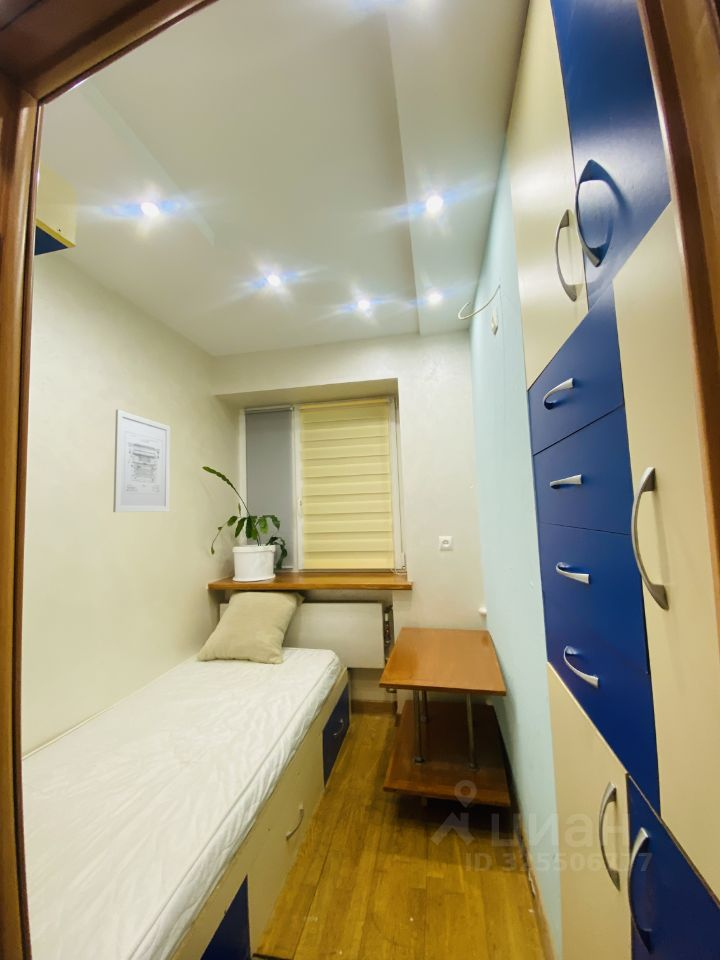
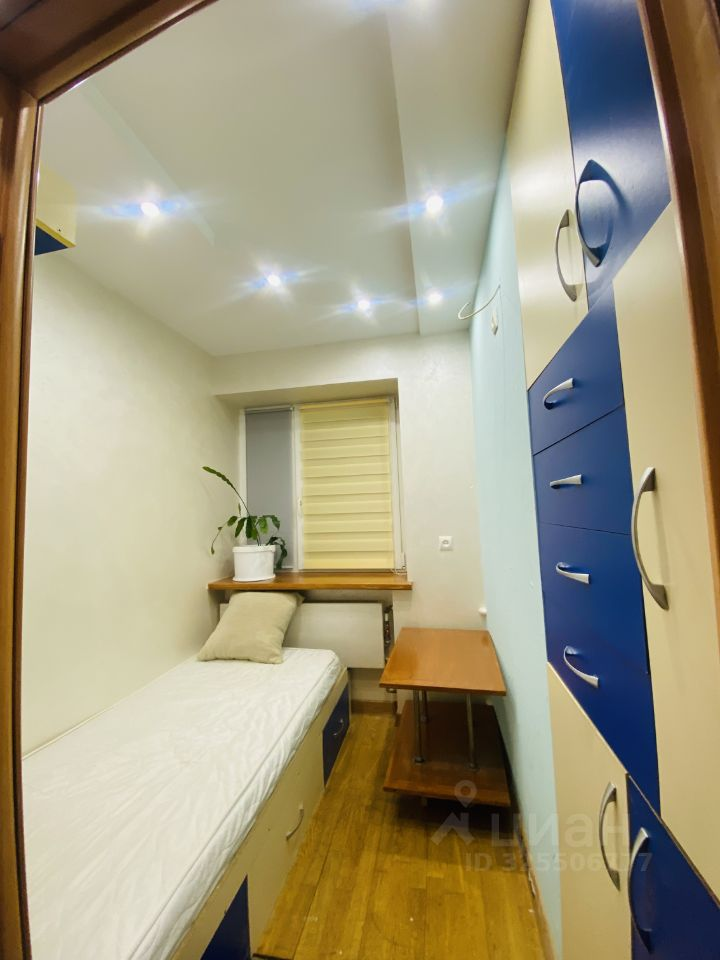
- wall art (144, 464)
